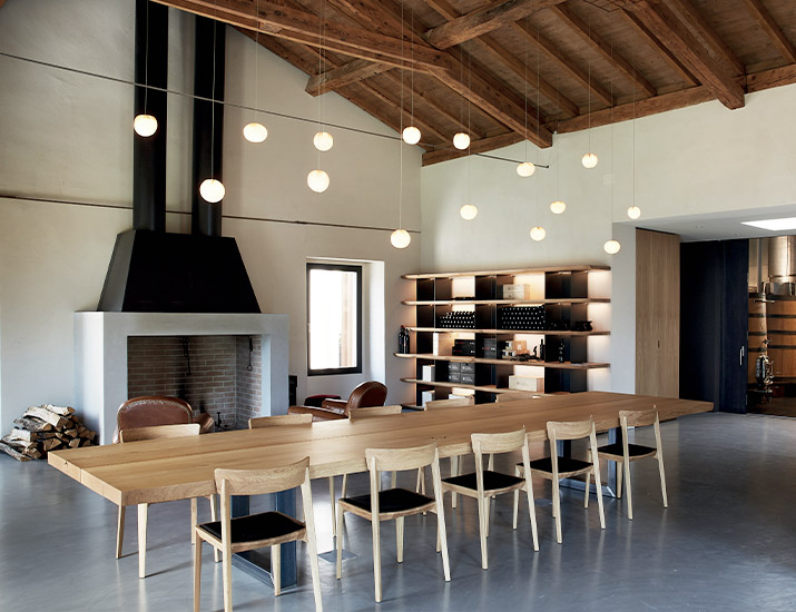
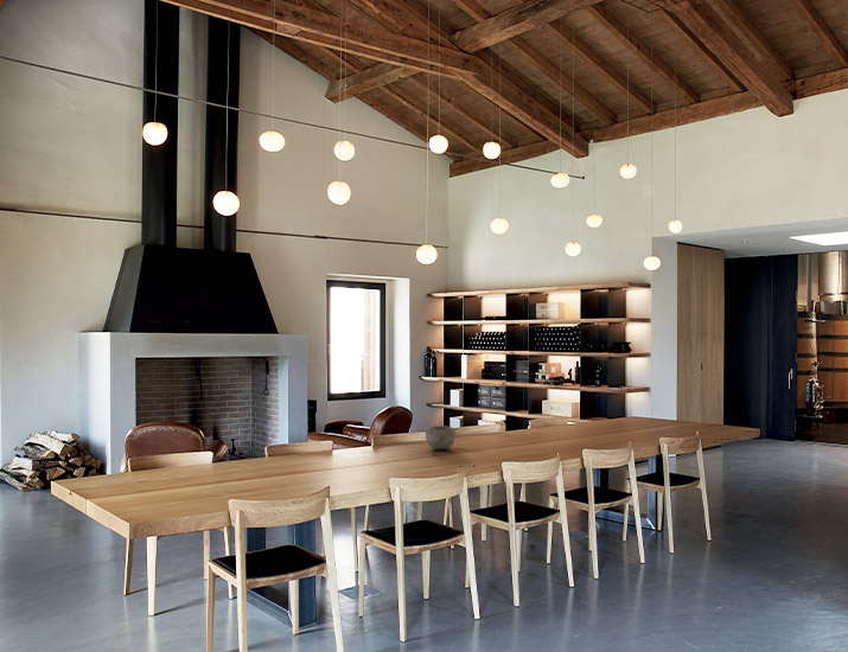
+ bowl (440, 437)
